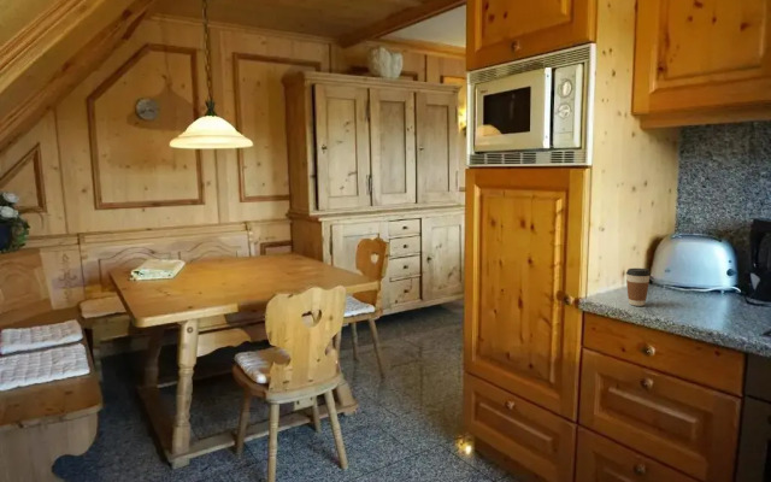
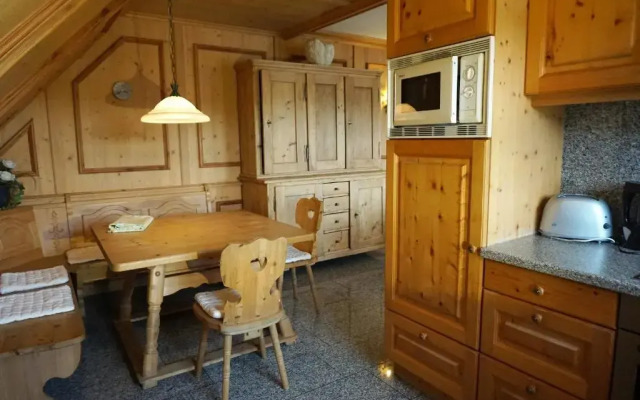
- coffee cup (637, 286)
